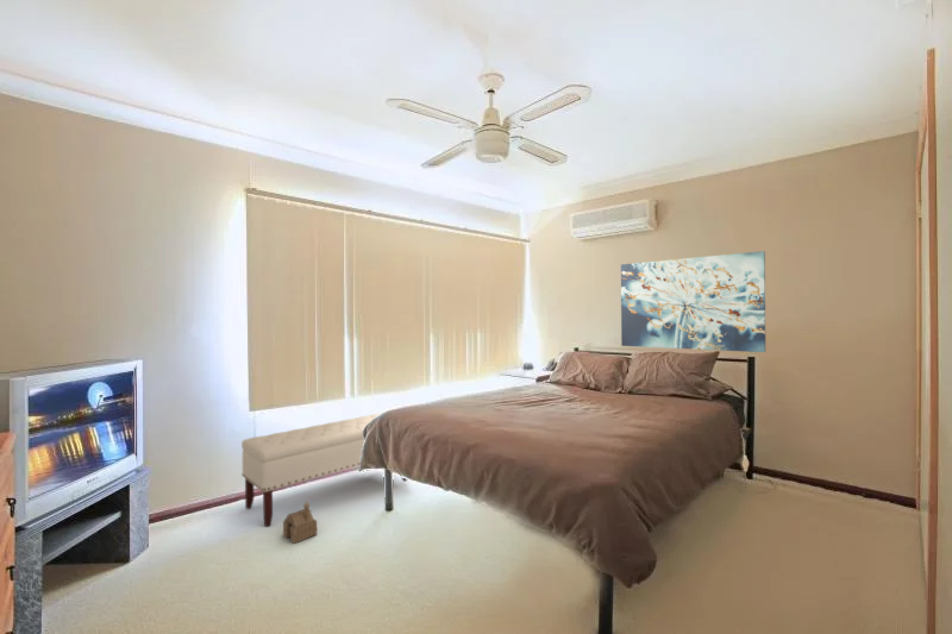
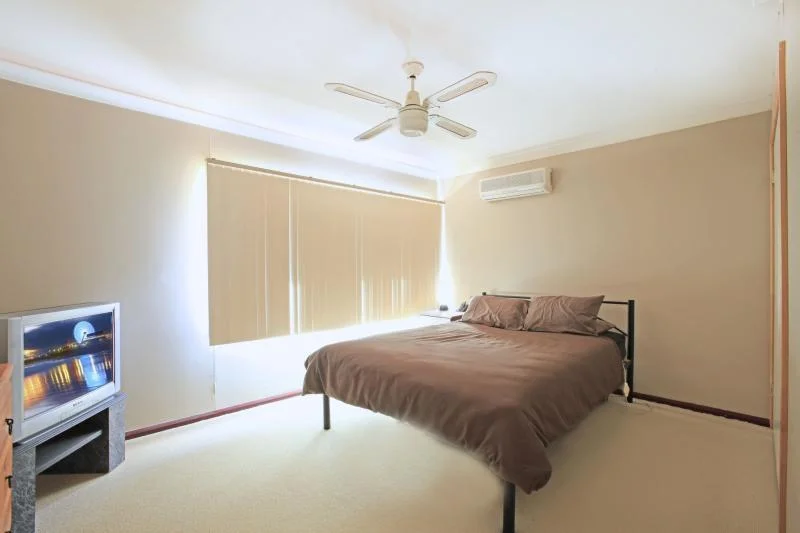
- bench (331, 460)
- wall art (685, 303)
- toy house (300, 517)
